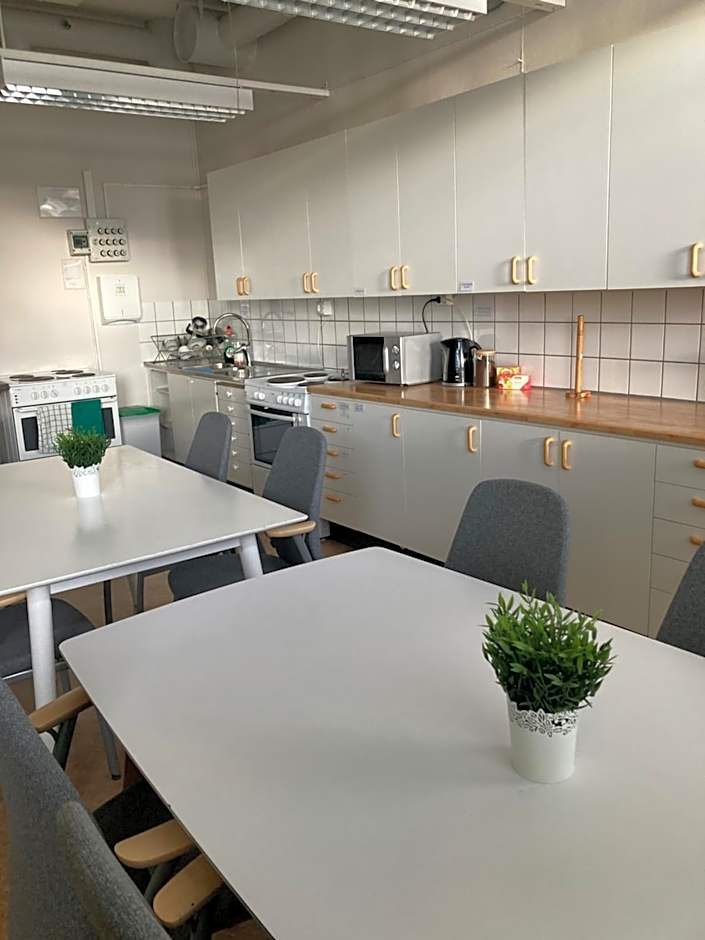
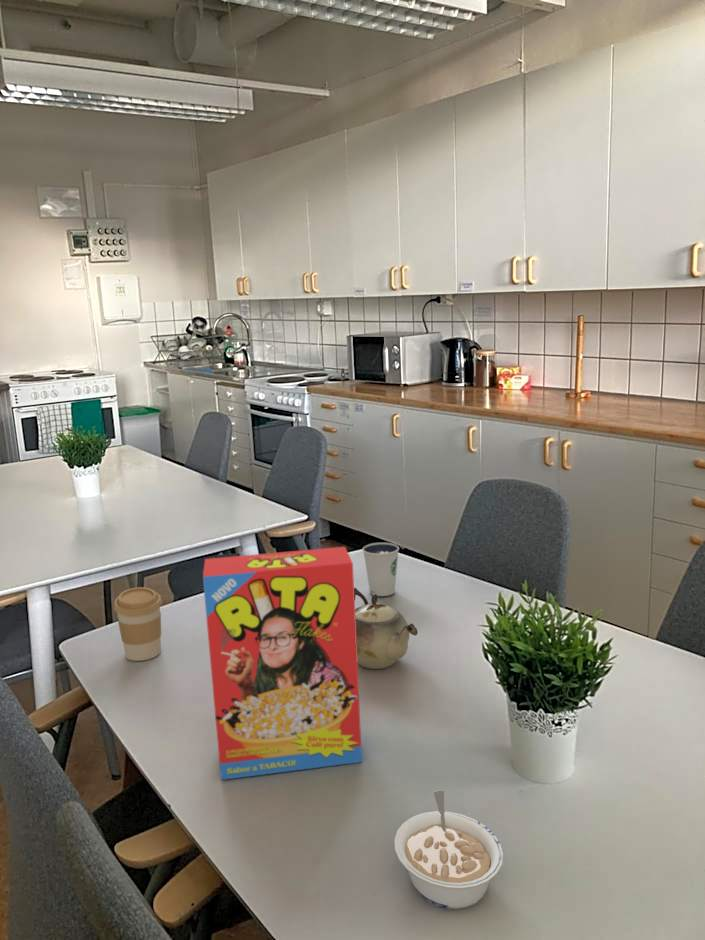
+ cereal box (284, 661)
+ coffee cup (140, 623)
+ legume (445, 857)
+ dixie cup (381, 570)
+ teapot (379, 629)
